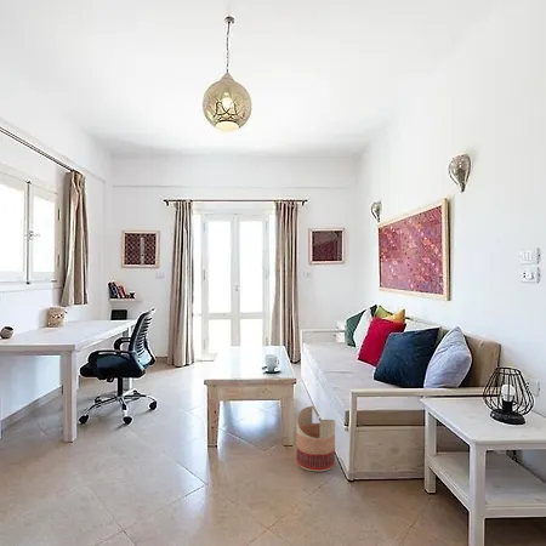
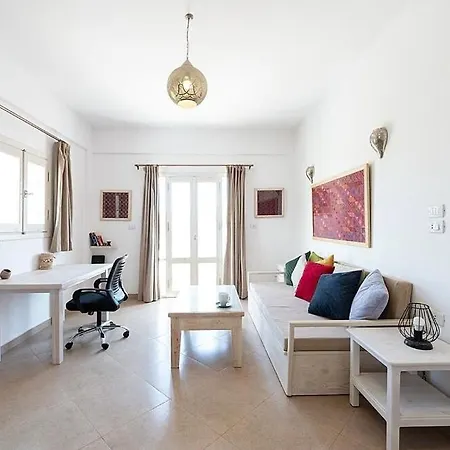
- basket (315, 436)
